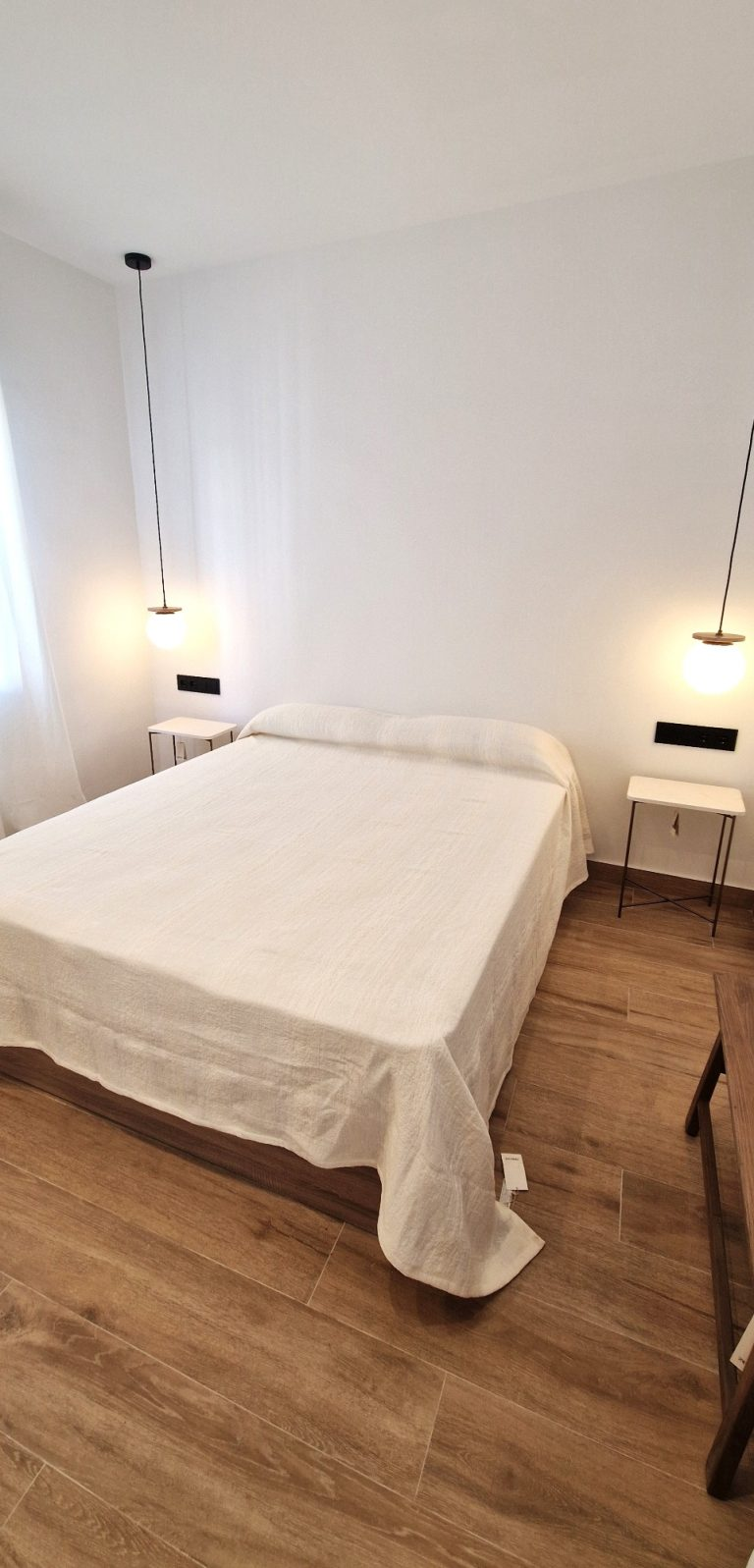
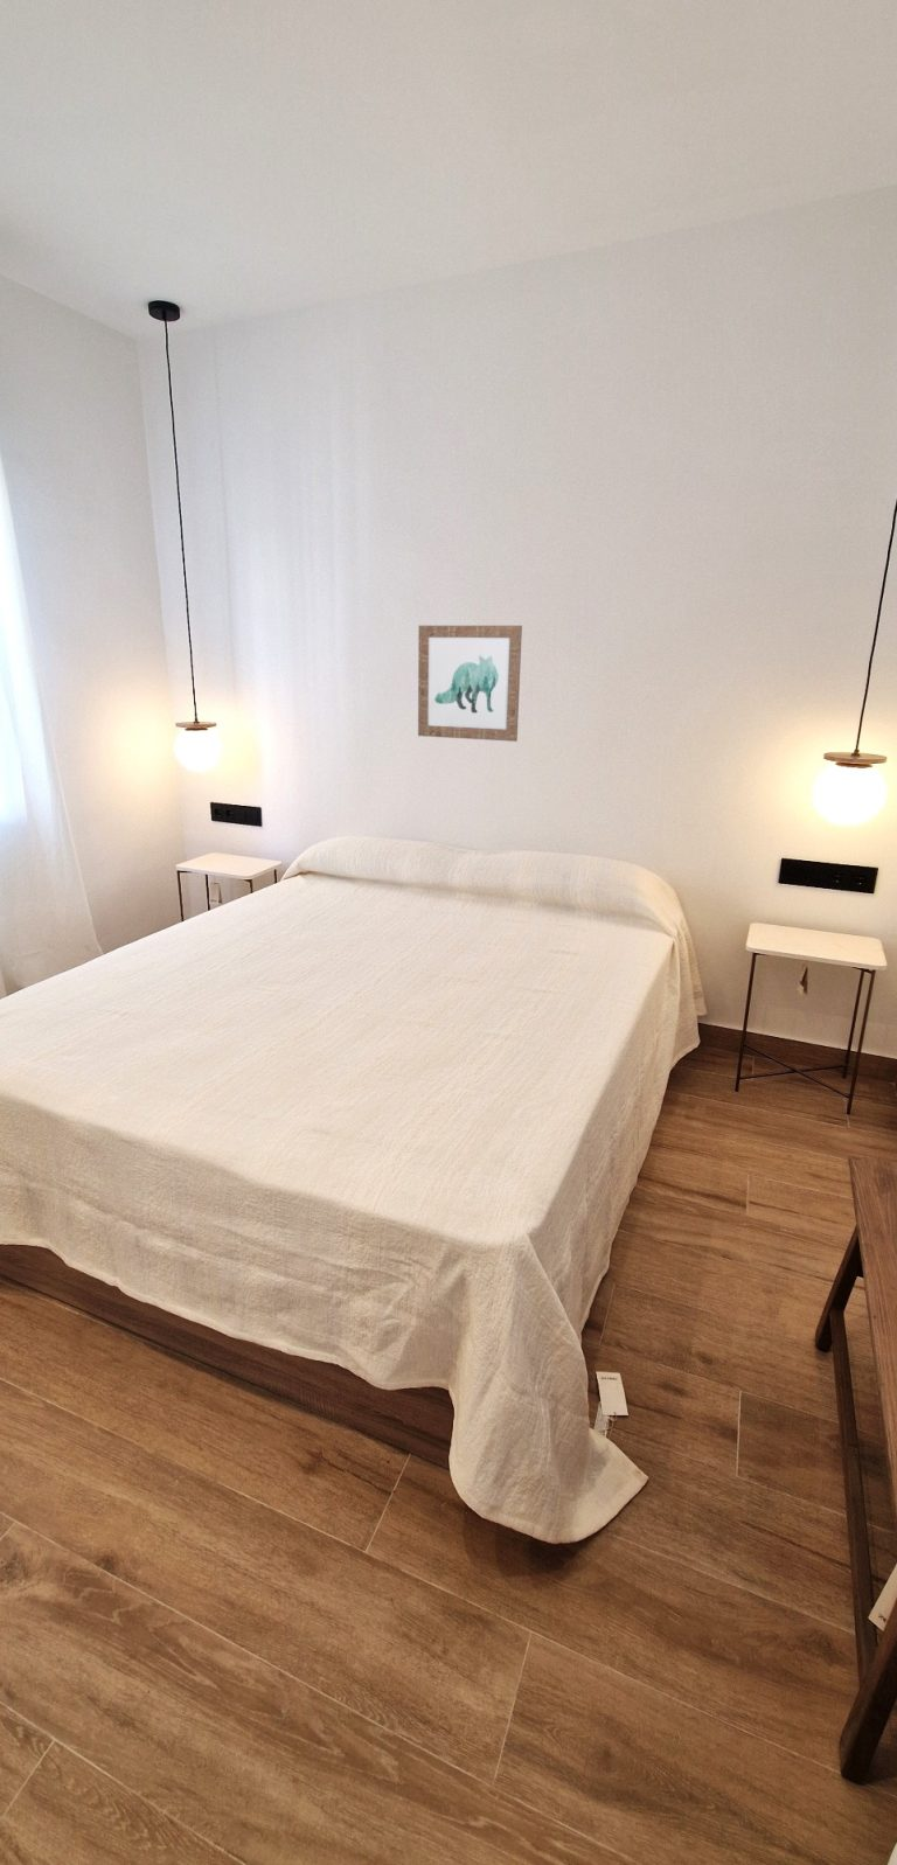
+ wall art (468, 683)
